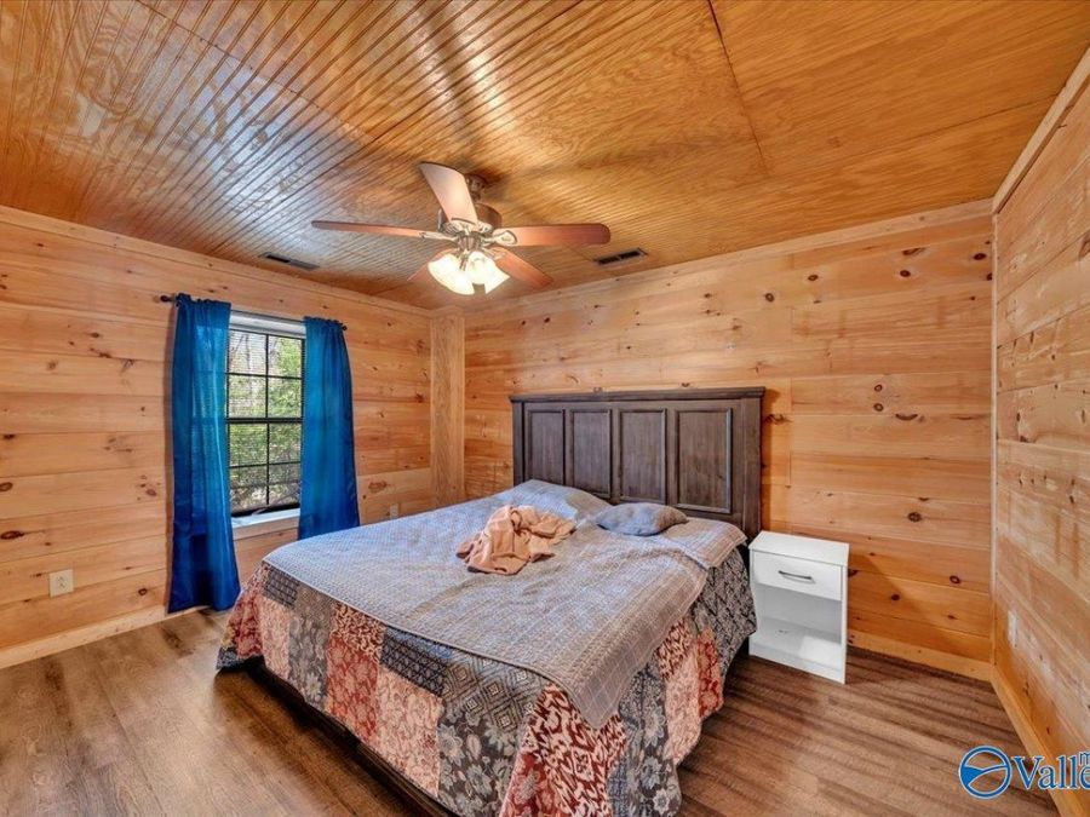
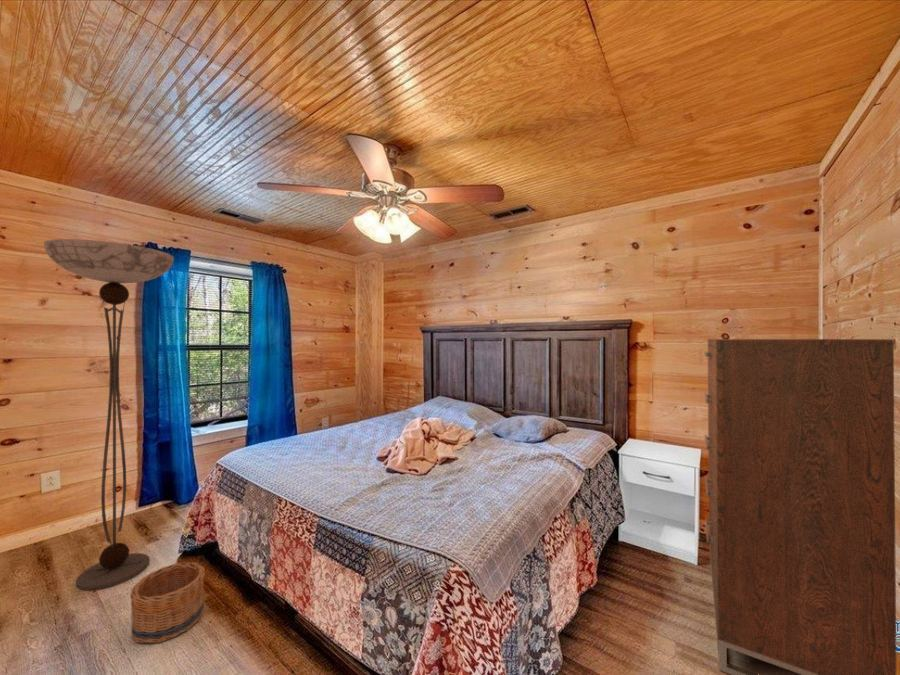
+ basket (169, 600)
+ dresser (770, 478)
+ floor lamp (114, 411)
